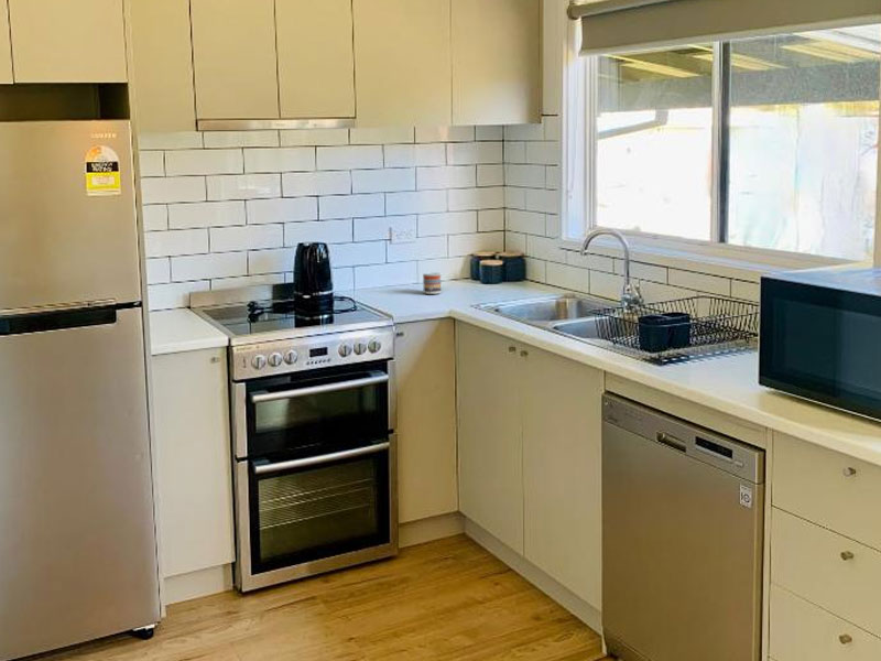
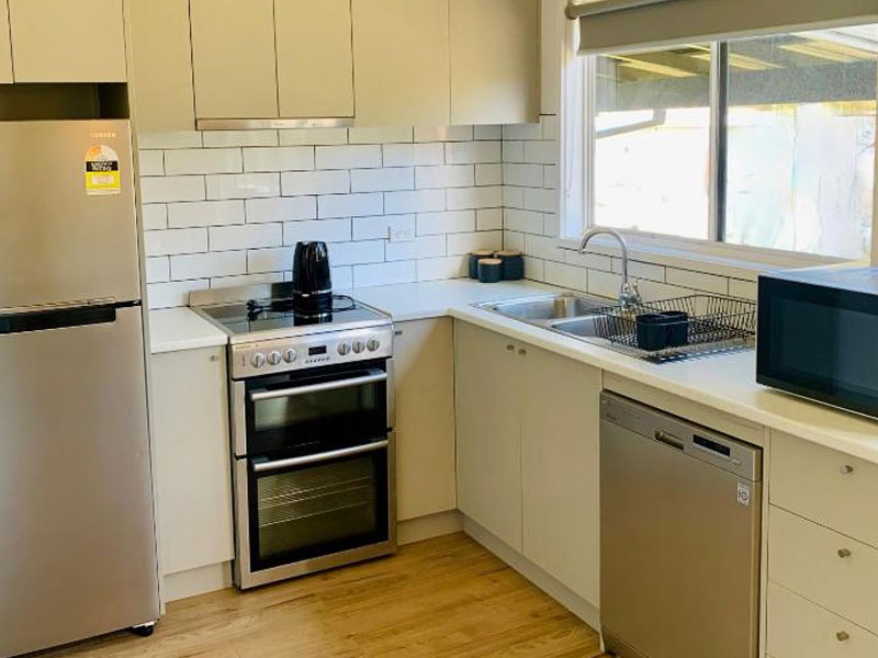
- cup (431, 282)
